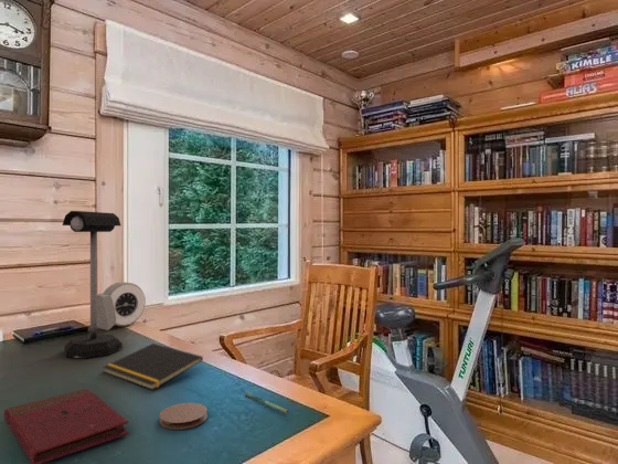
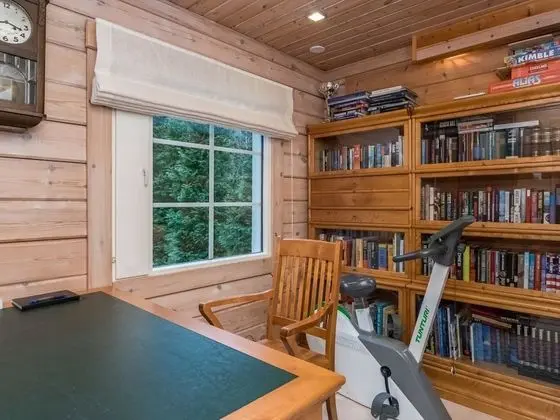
- coaster (183, 414)
- book (64, 420)
- pen (265, 401)
- mailbox (93, 281)
- notepad (152, 363)
- alarm clock (120, 304)
